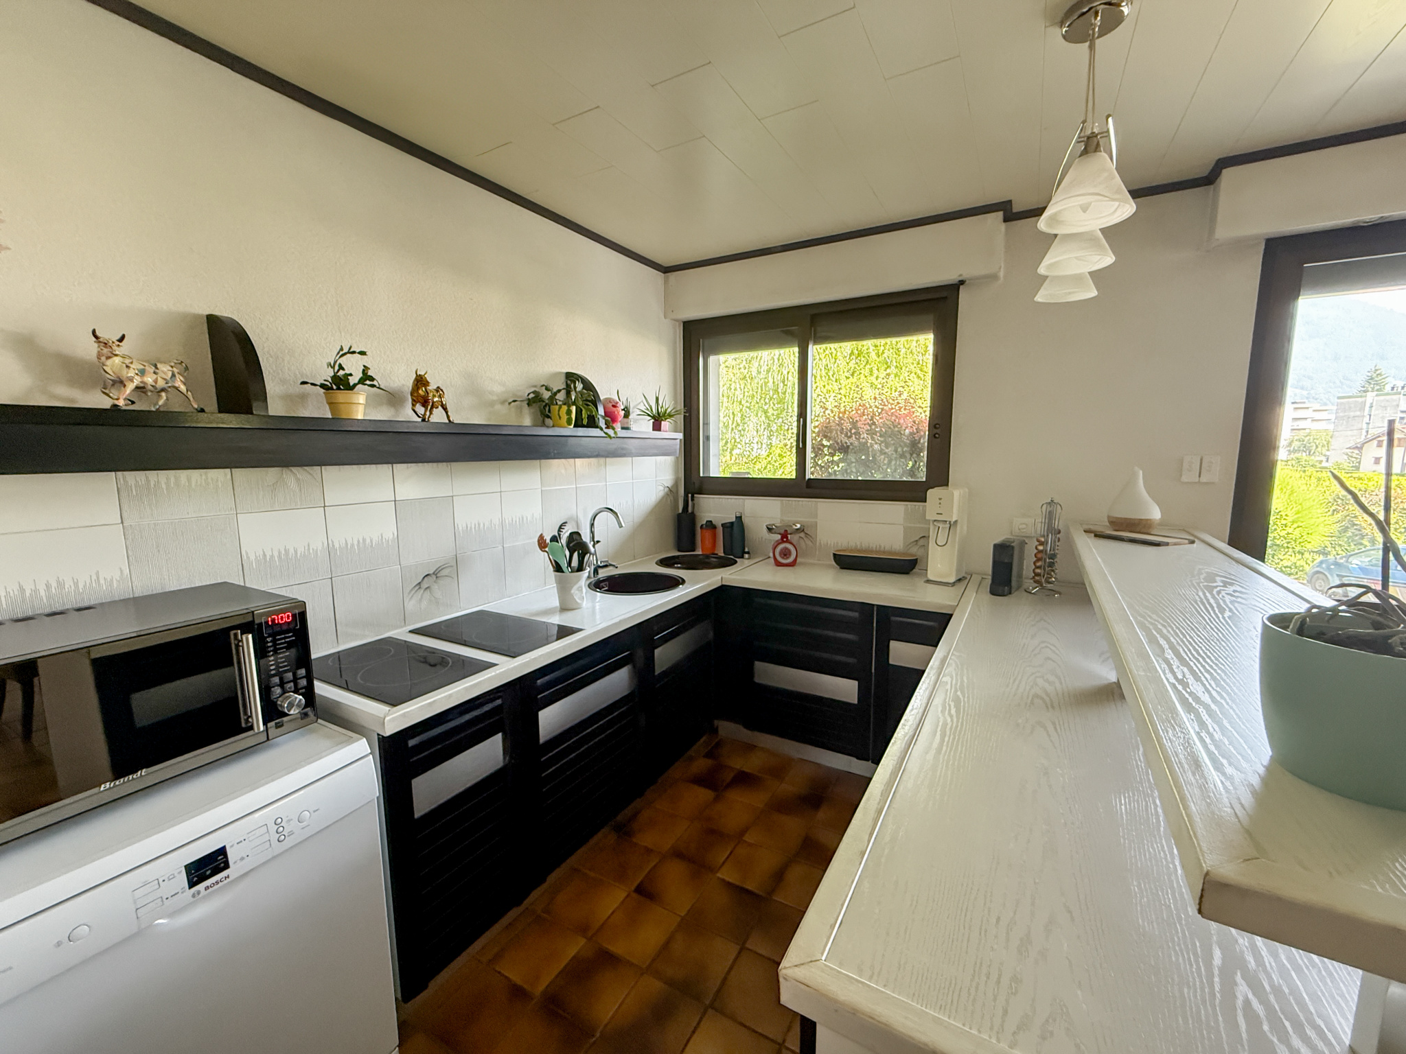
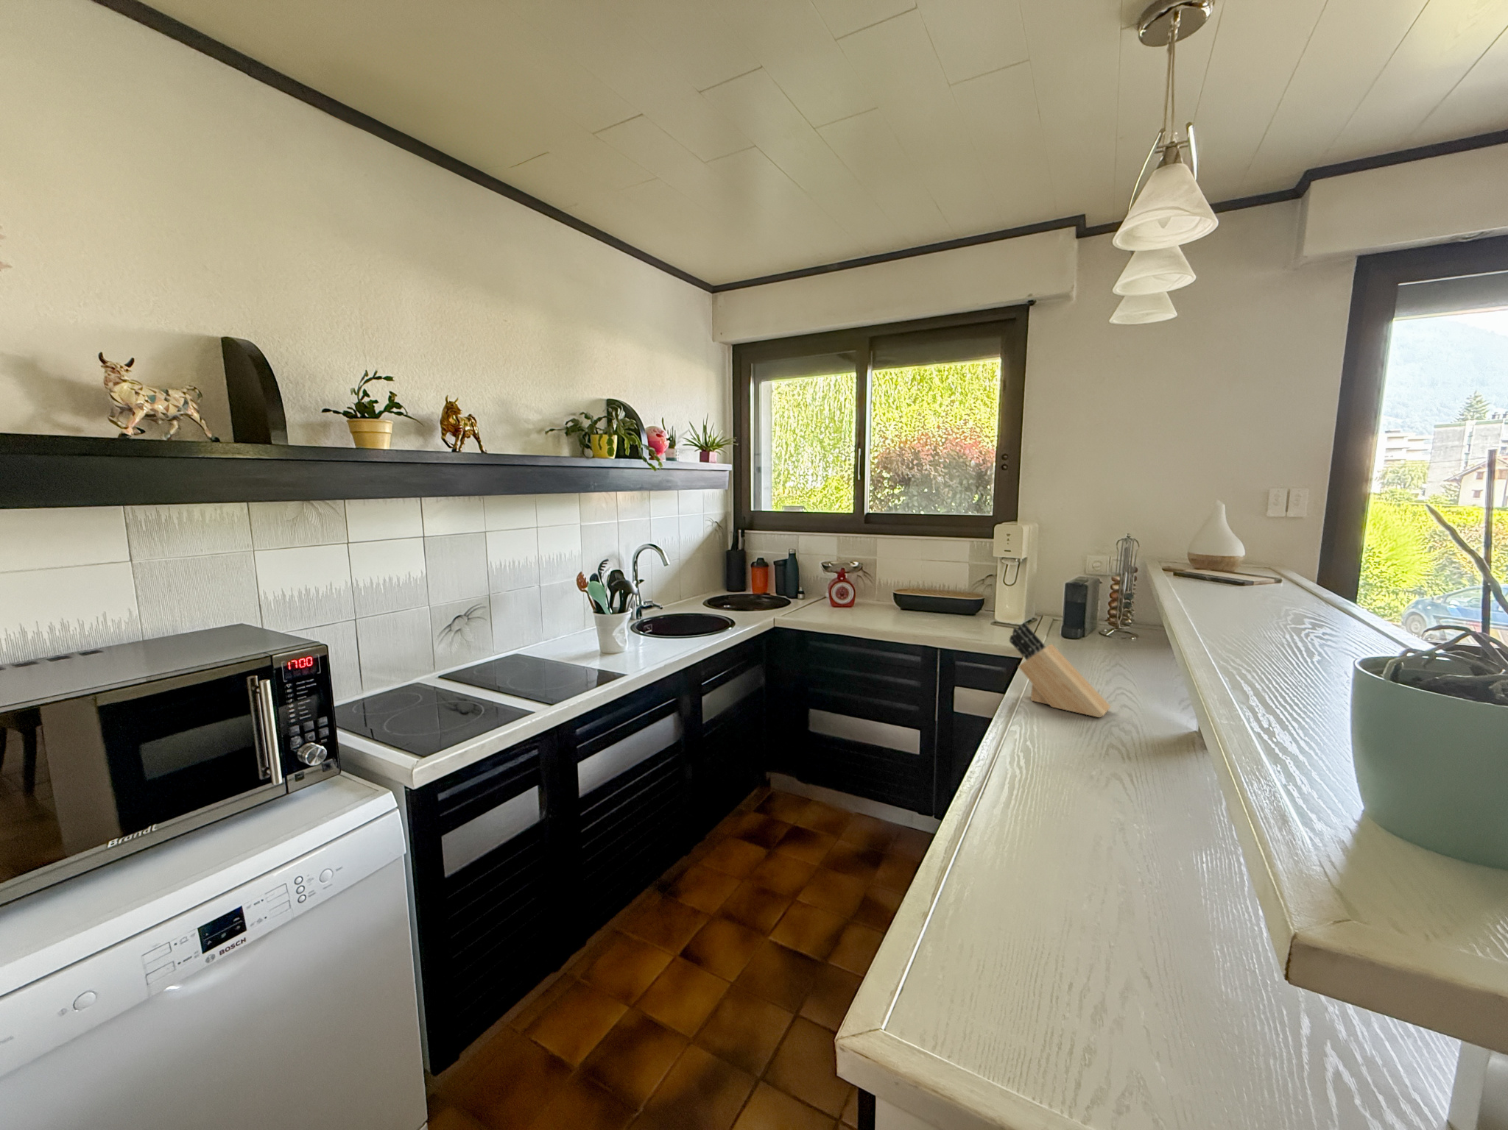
+ knife block (1057, 667)
